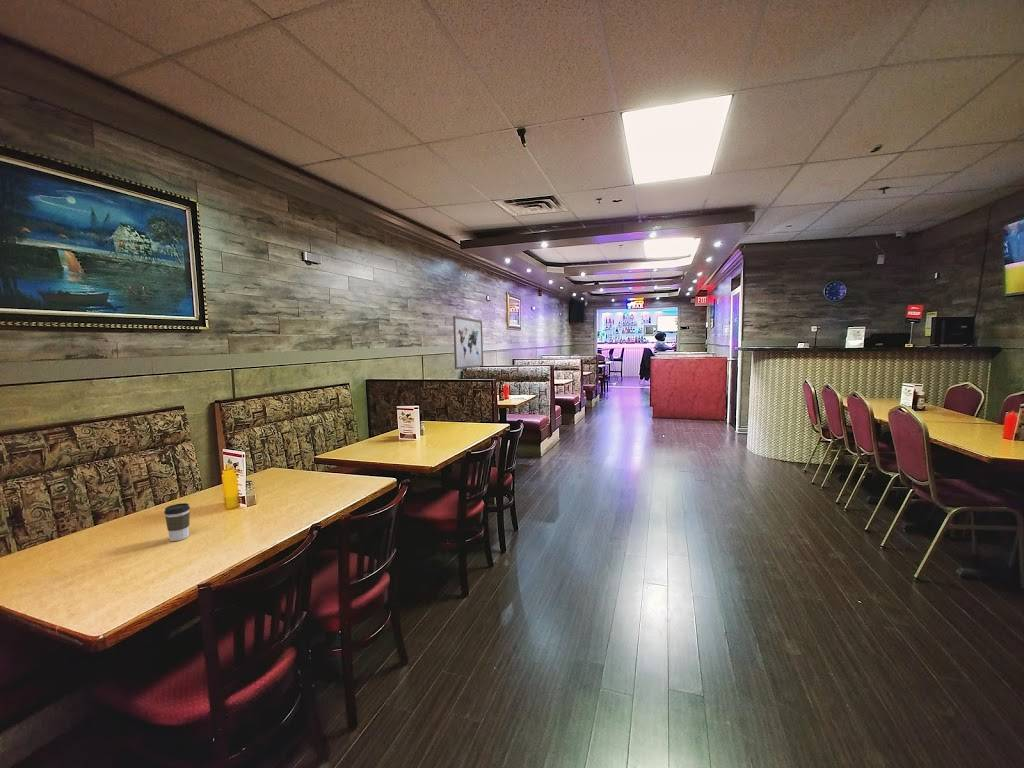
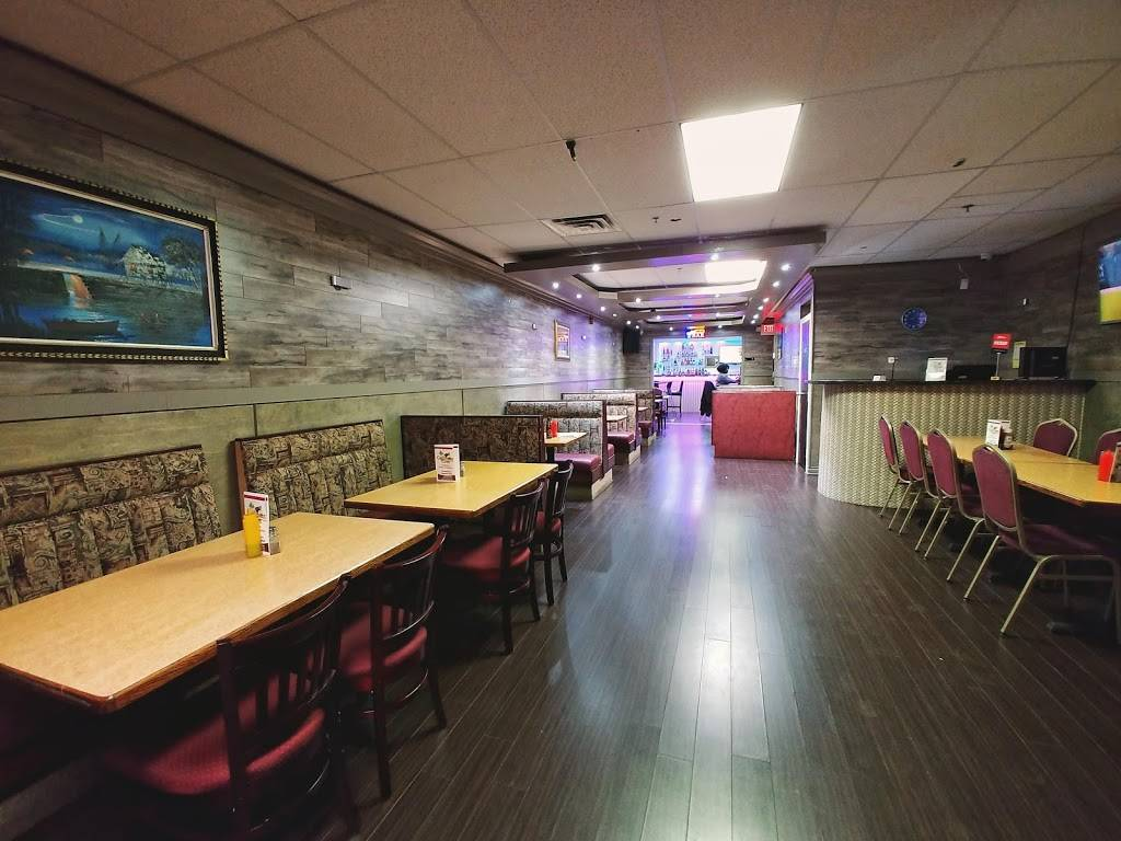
- wall art (469, 343)
- coffee cup (178, 522)
